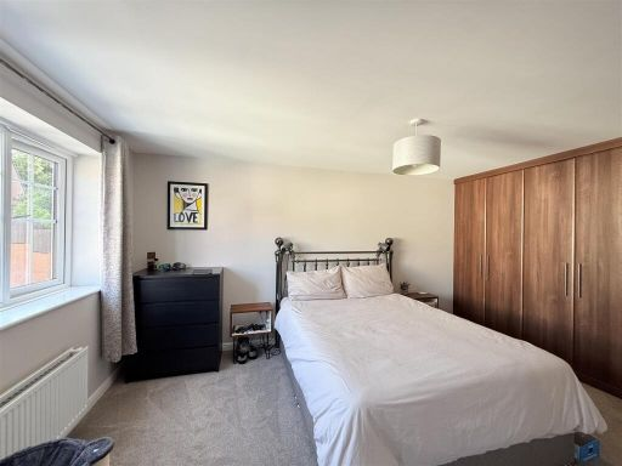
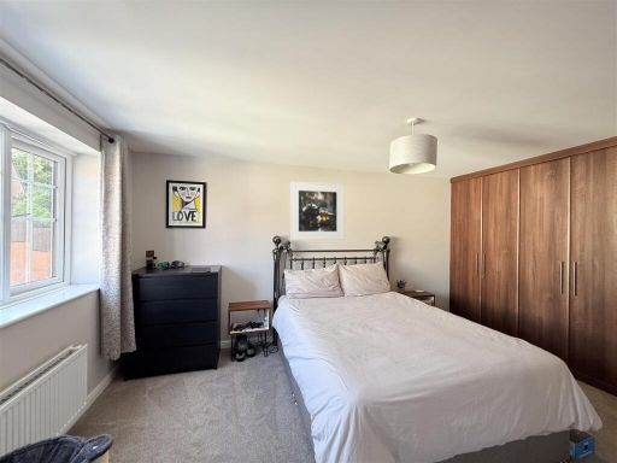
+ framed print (317, 211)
